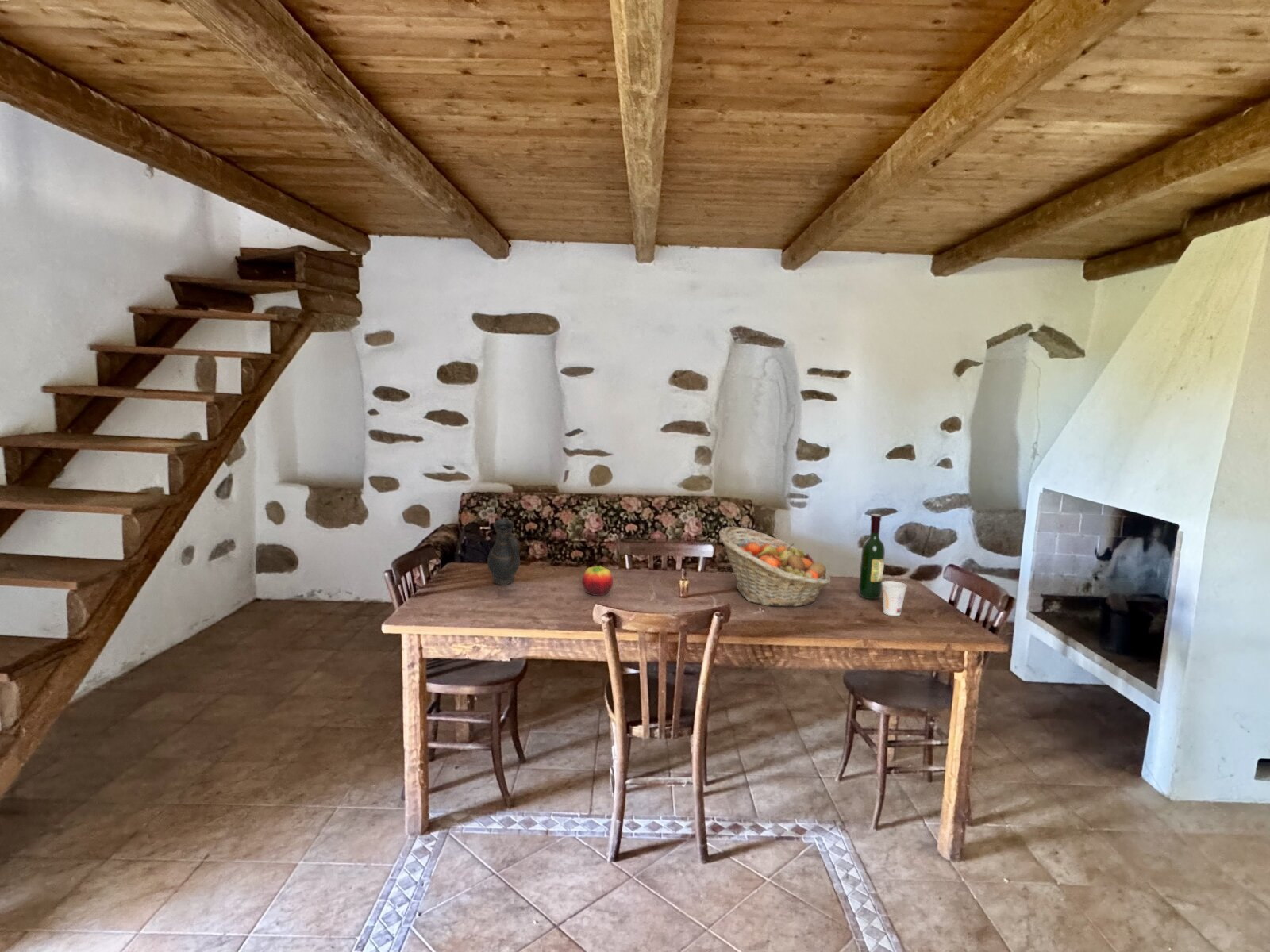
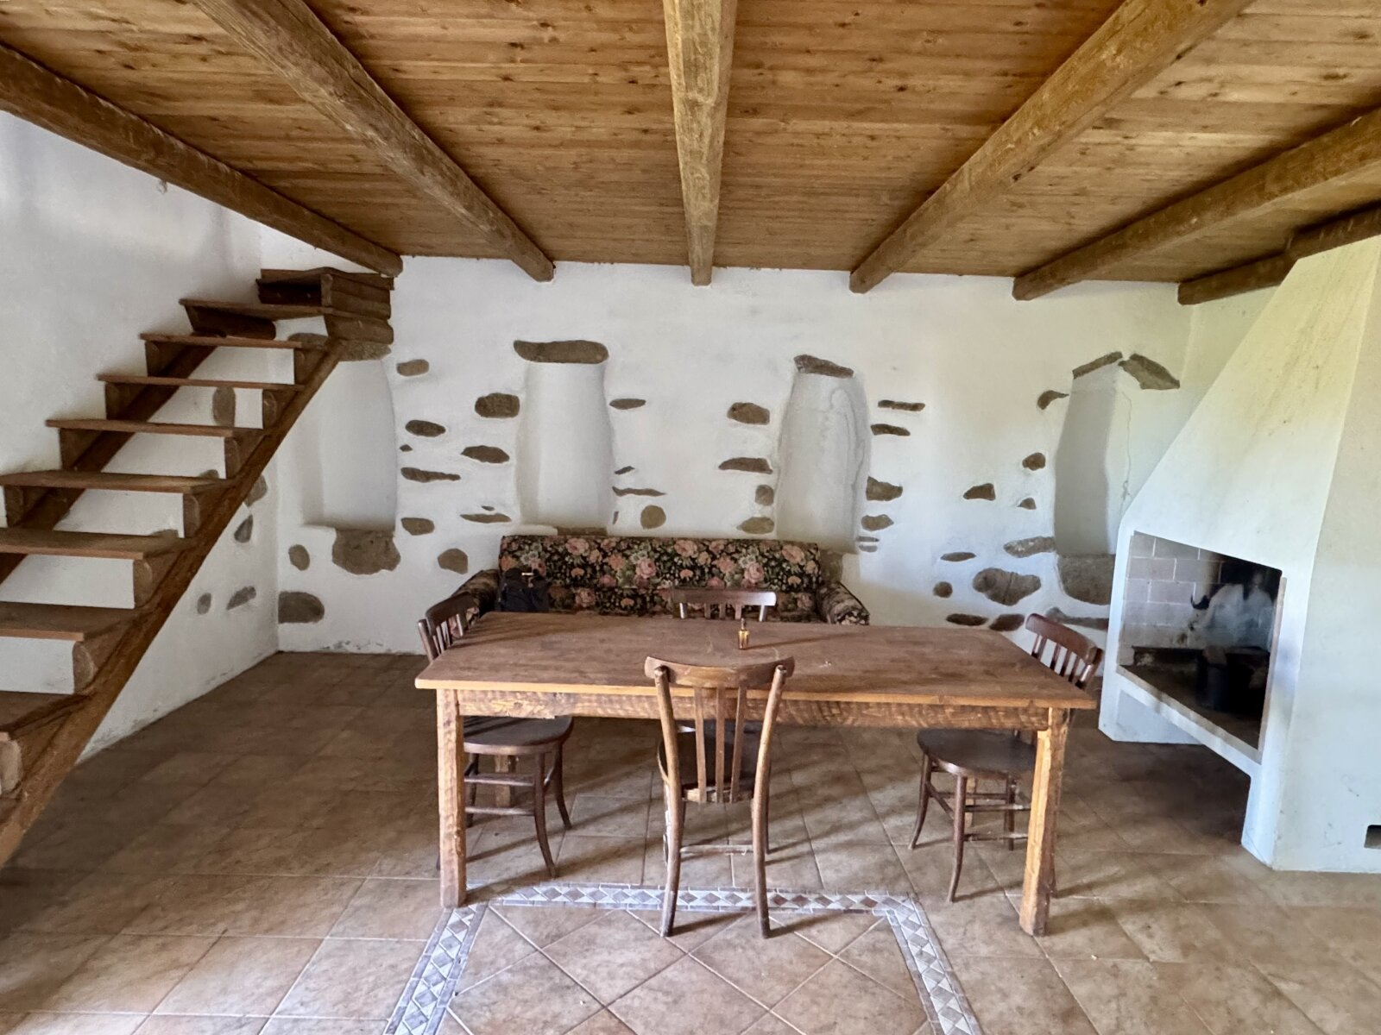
- wine bottle (872, 555)
- cup (893, 598)
- fruit basket (772, 564)
- jug (503, 552)
- fruit (598, 579)
